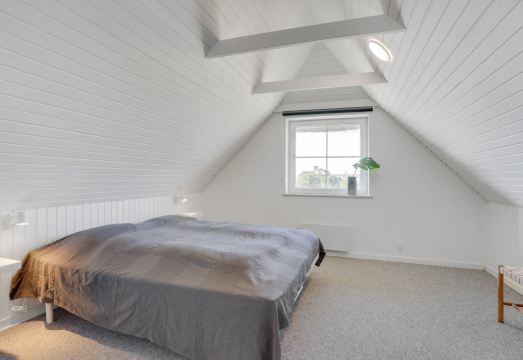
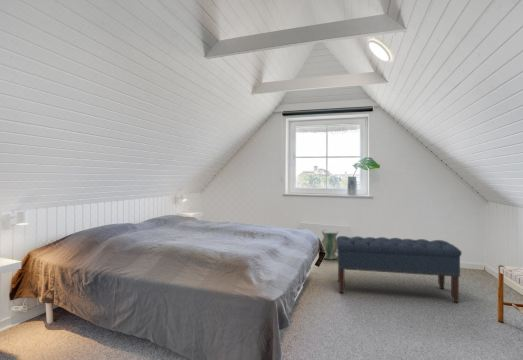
+ bench (392, 265)
+ vase (329, 244)
